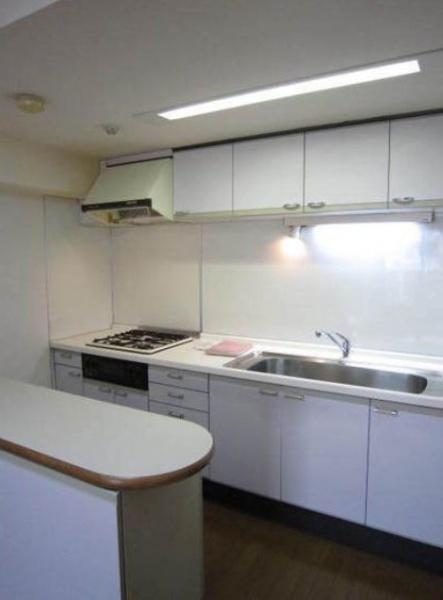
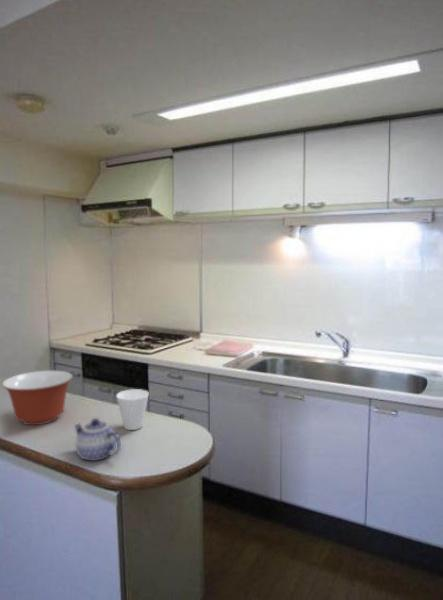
+ mixing bowl (39, 399)
+ teapot (96, 436)
+ cup (133, 410)
